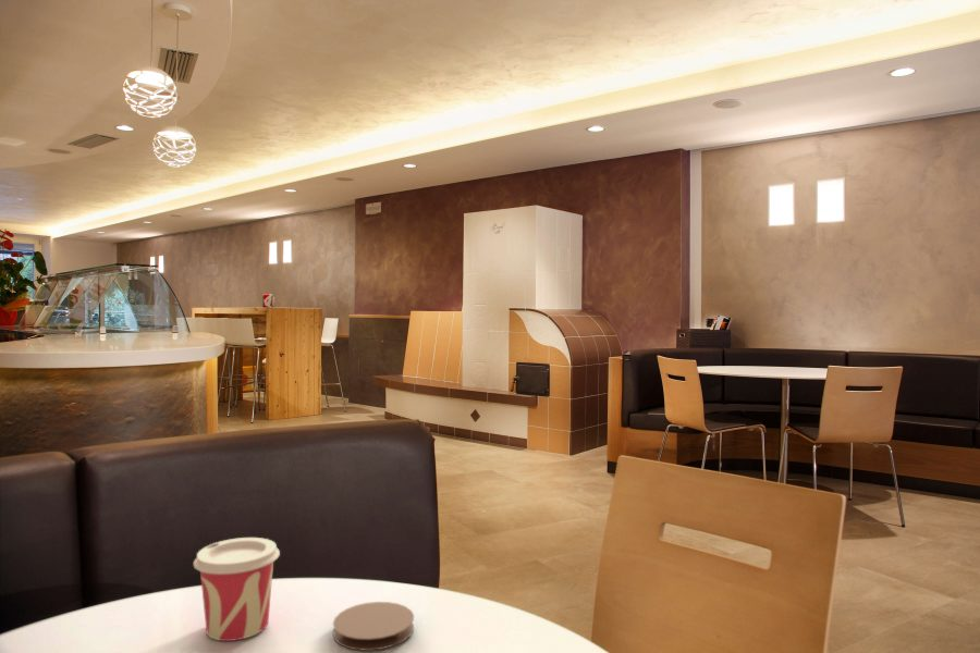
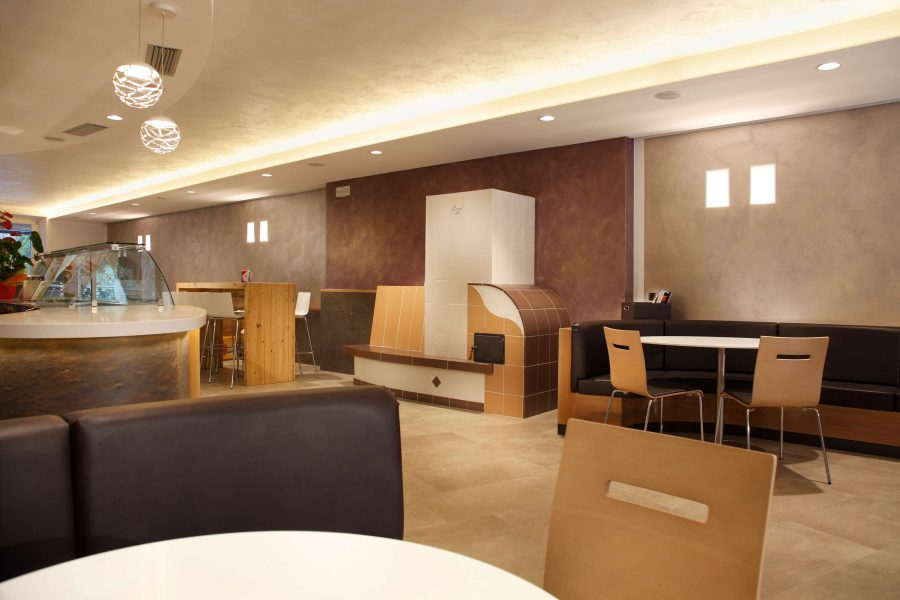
- coaster (373, 624)
- cup (237, 588)
